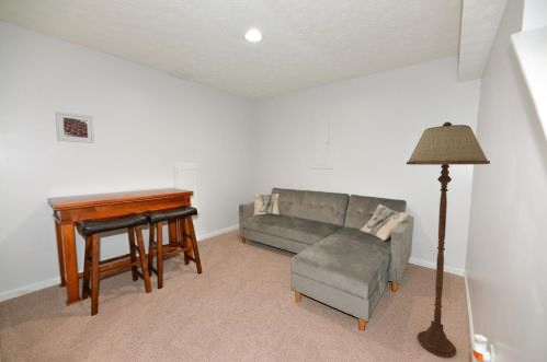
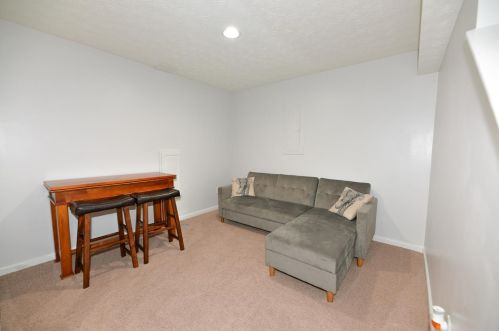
- floor lamp (441, 236)
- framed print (76, 128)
